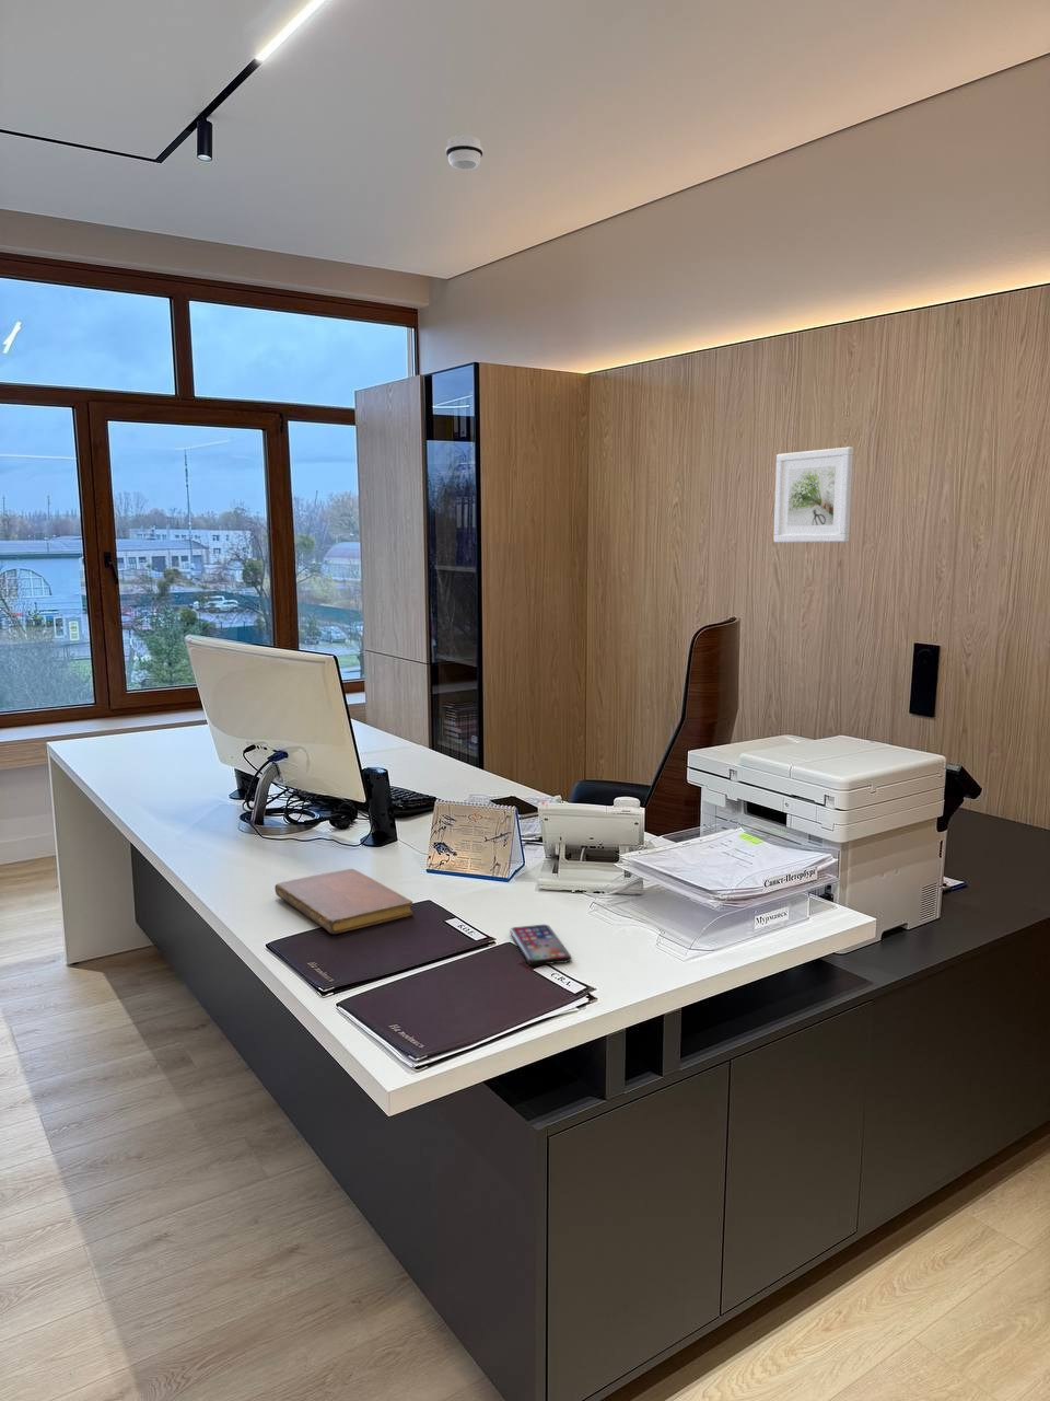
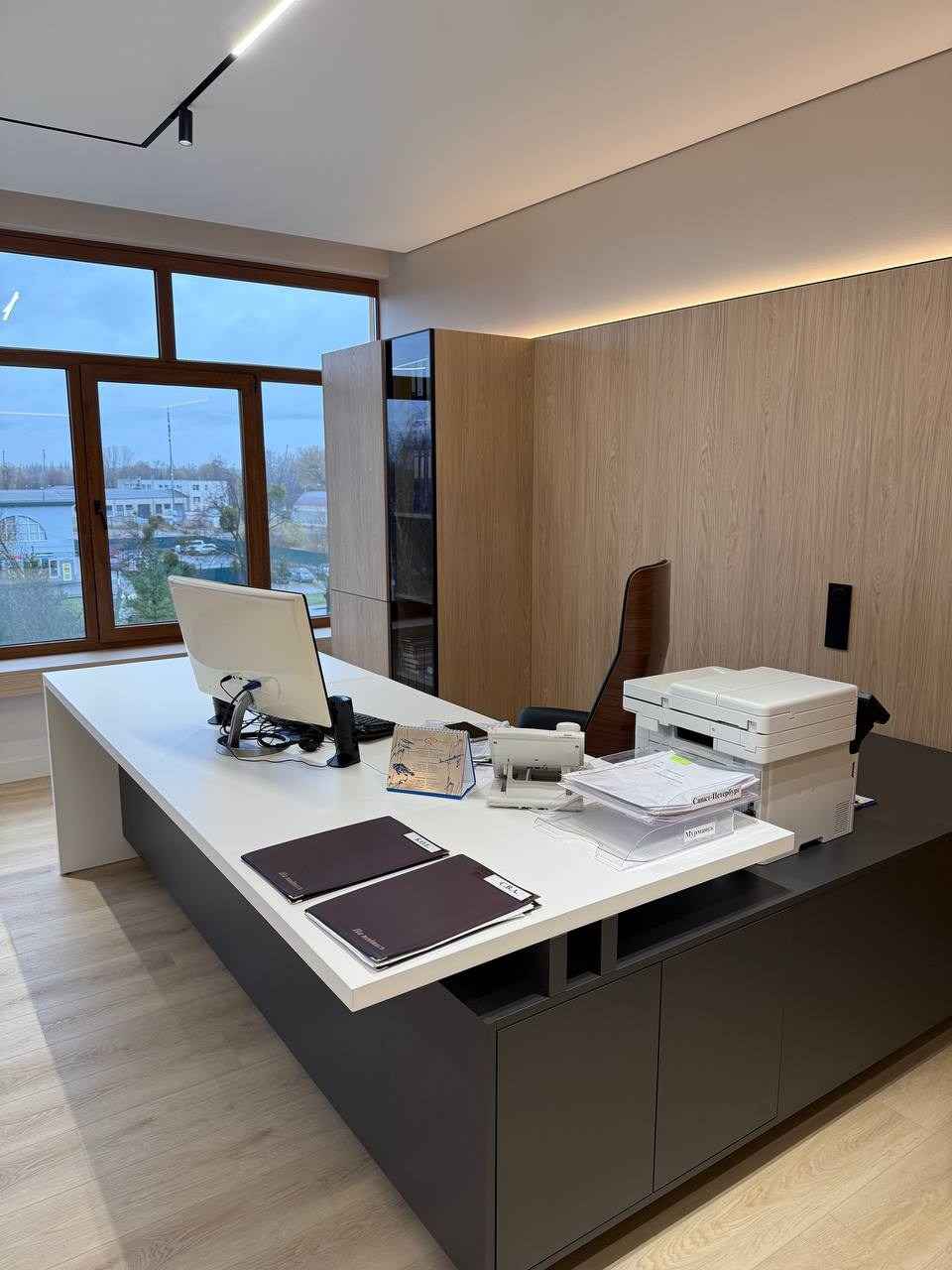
- notebook (342, 899)
- smoke detector (463, 152)
- smartphone (539, 943)
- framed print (812, 495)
